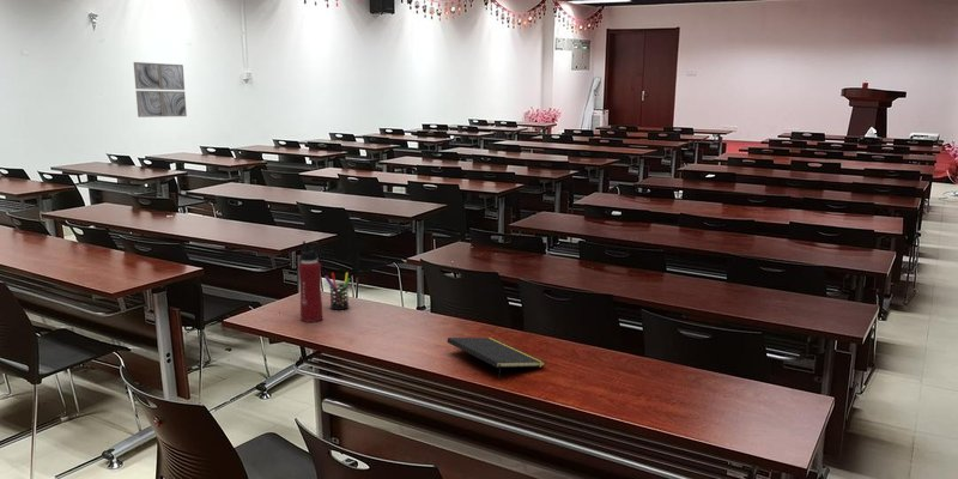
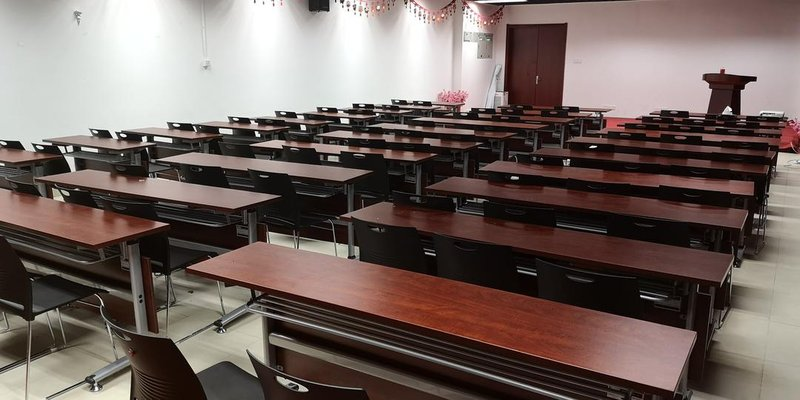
- water bottle (310, 280)
- wall art (160, 89)
- notepad (495, 351)
- pen holder (339, 289)
